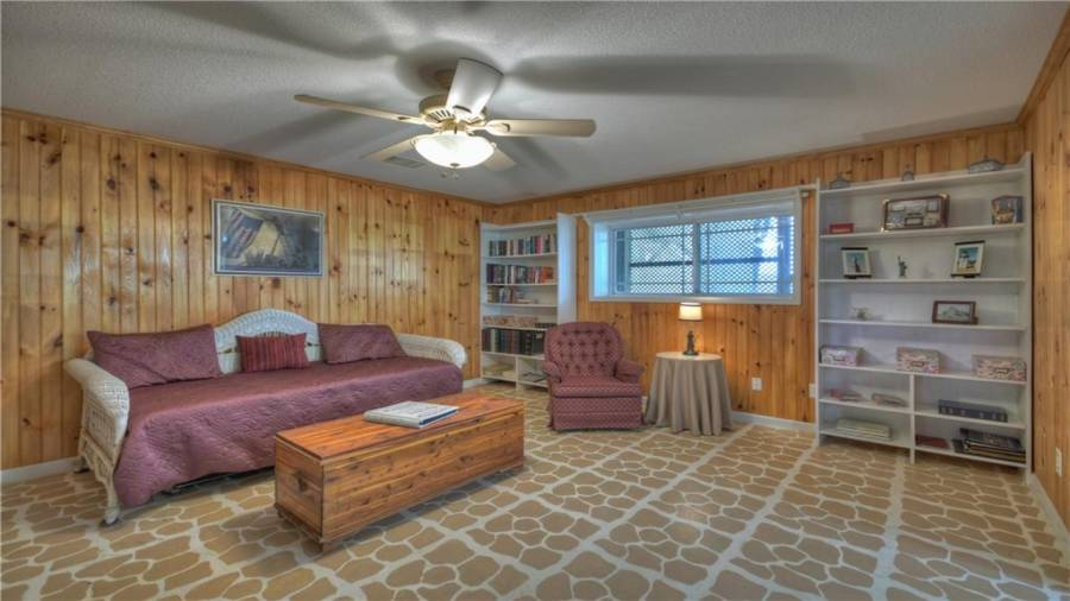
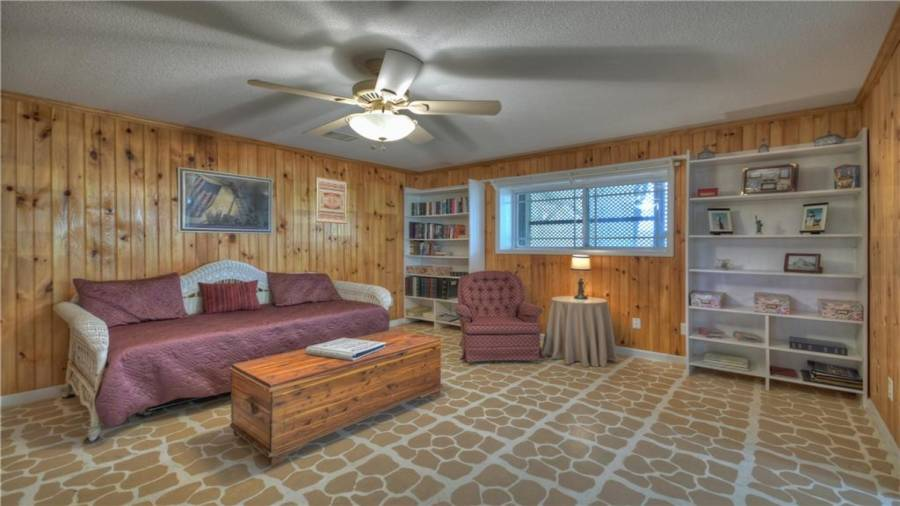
+ wall art (332, 200)
